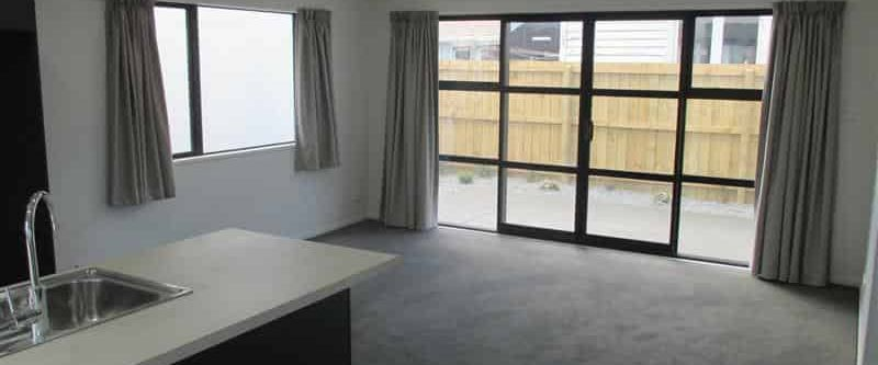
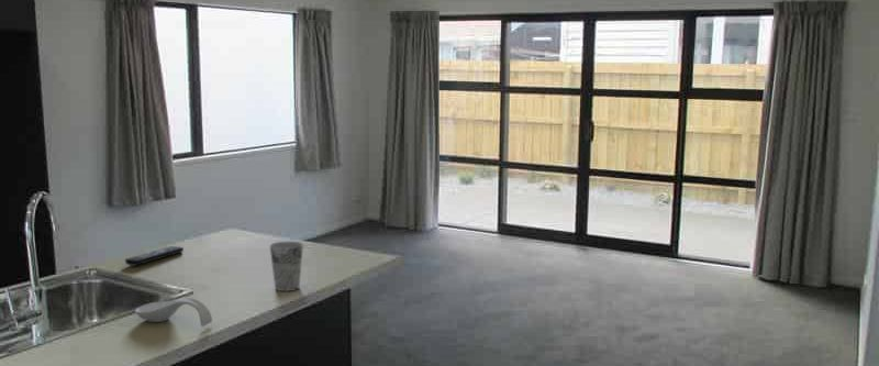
+ remote control (155, 255)
+ cup (287, 266)
+ spoon rest (174, 309)
